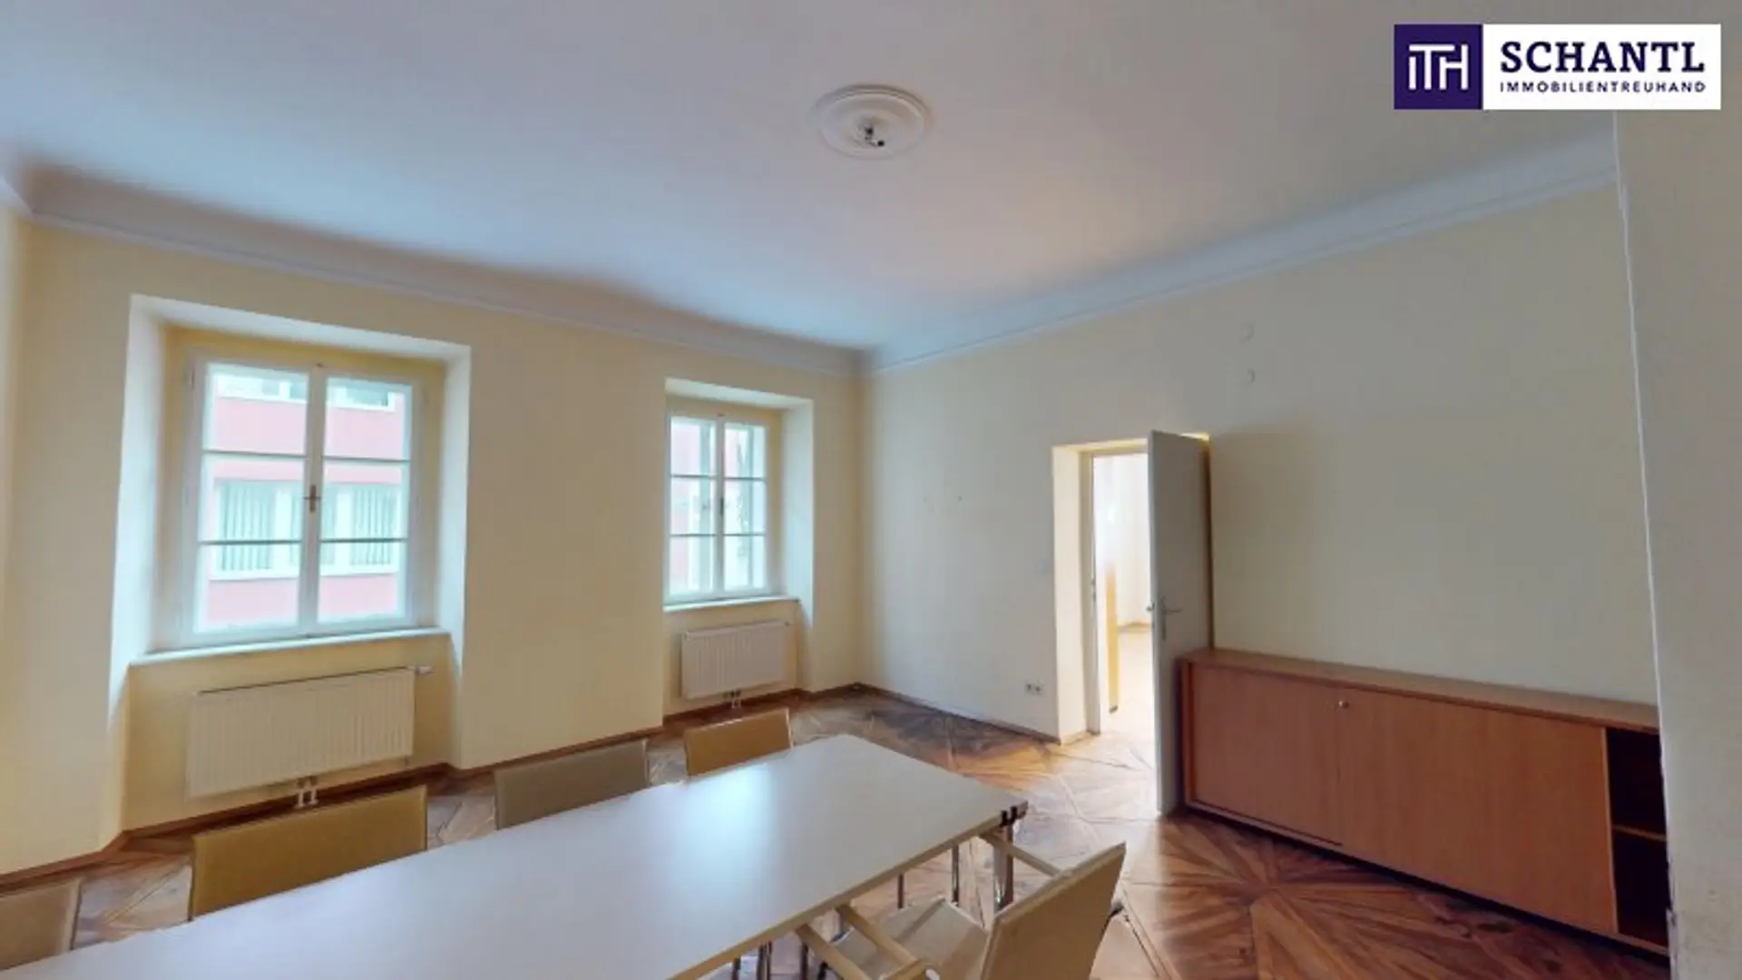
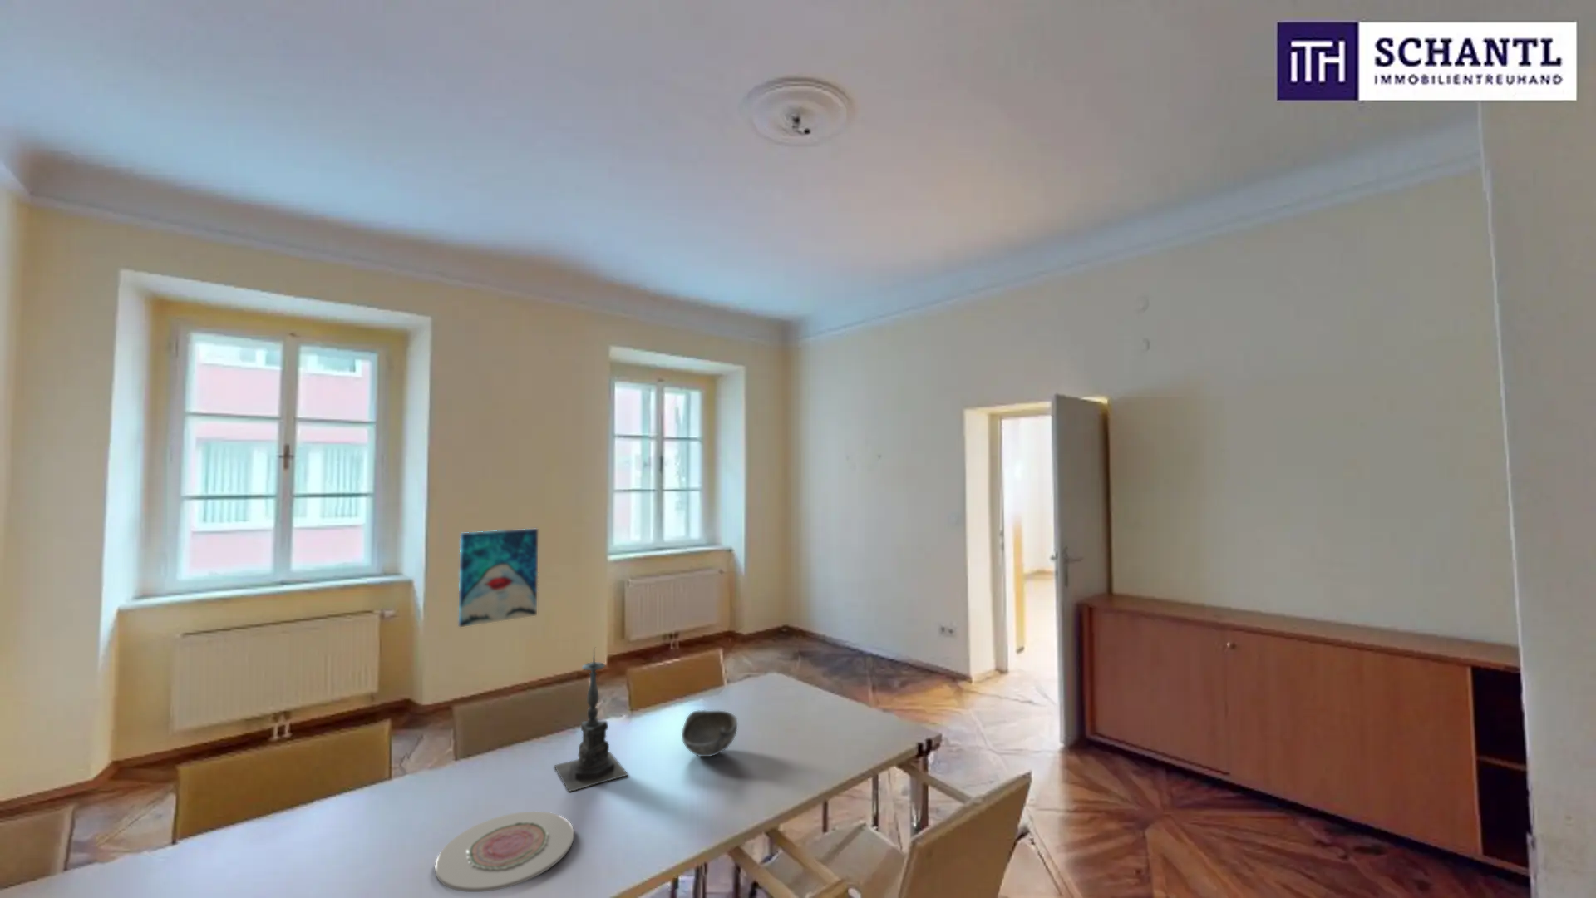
+ plate (508, 846)
+ wall art (500, 576)
+ bowl (709, 735)
+ candle holder (591, 708)
